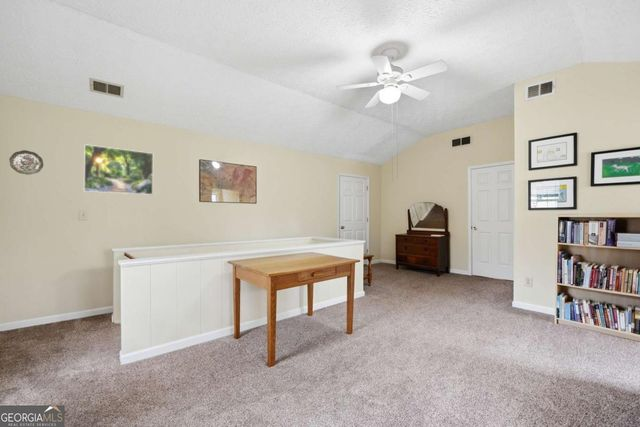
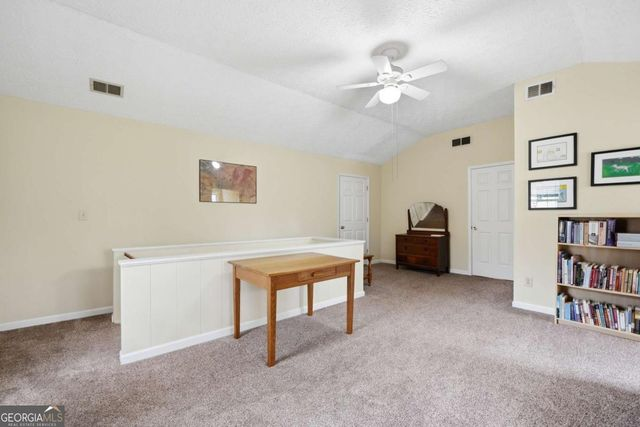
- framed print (120, 171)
- decorative plate (26, 162)
